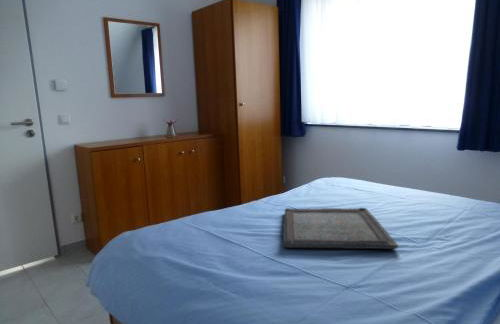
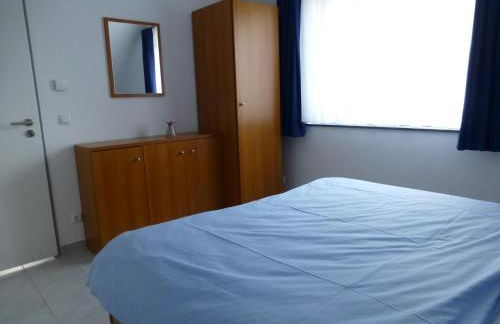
- serving tray (332, 225)
